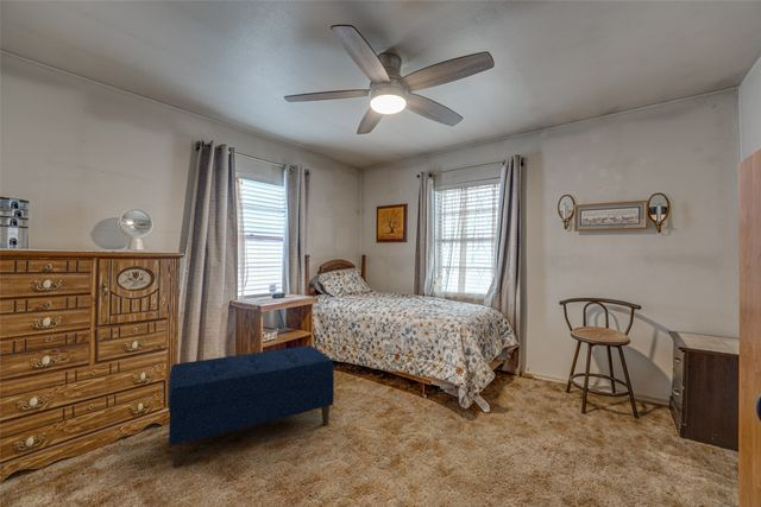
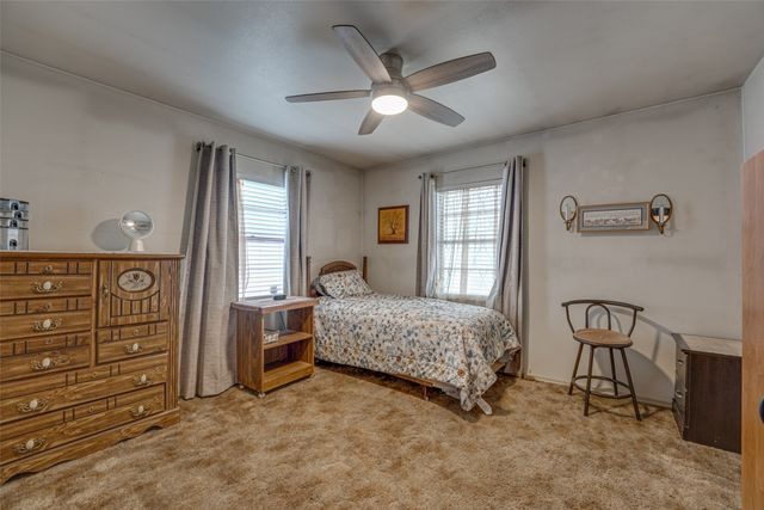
- bench (253, 395)
